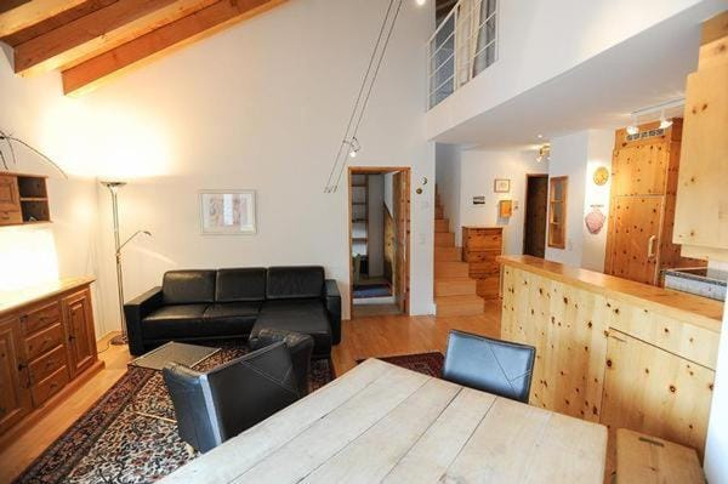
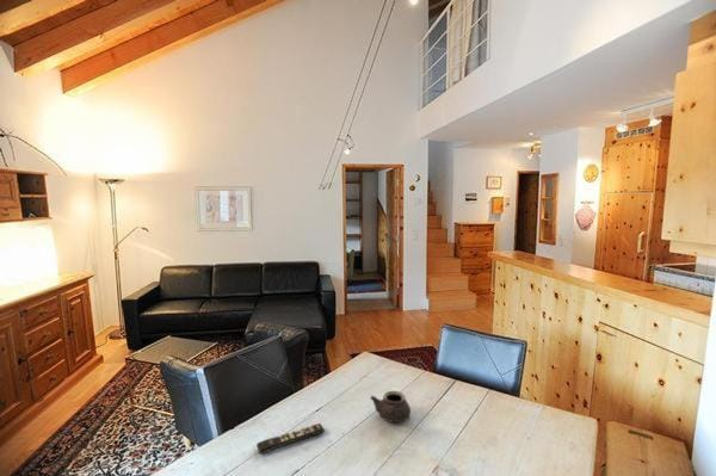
+ remote control (291, 437)
+ teapot (390, 407)
